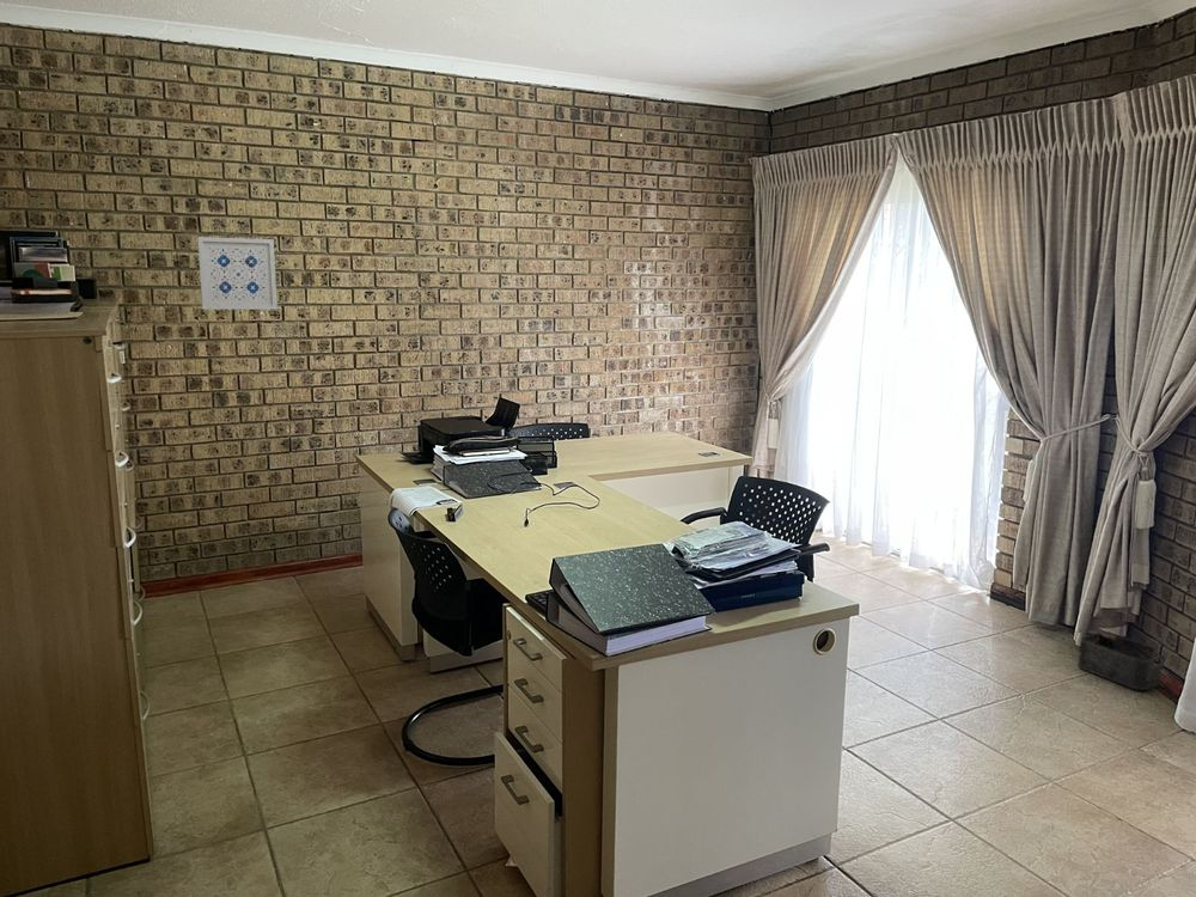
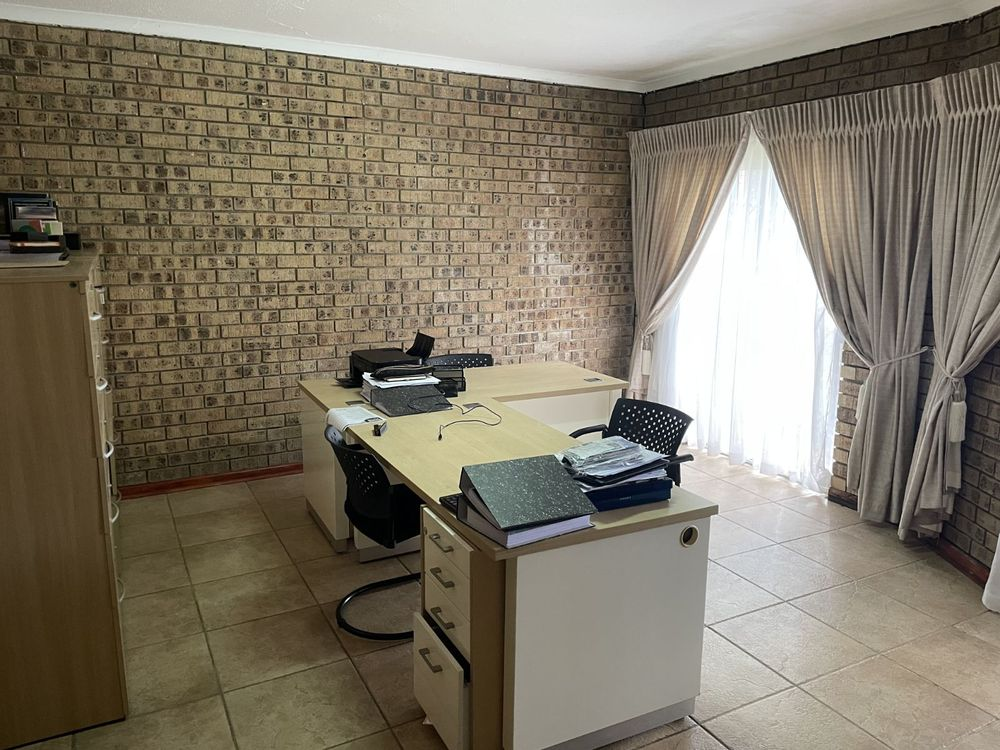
- wall art (238, 274)
- storage bin (1122, 659)
